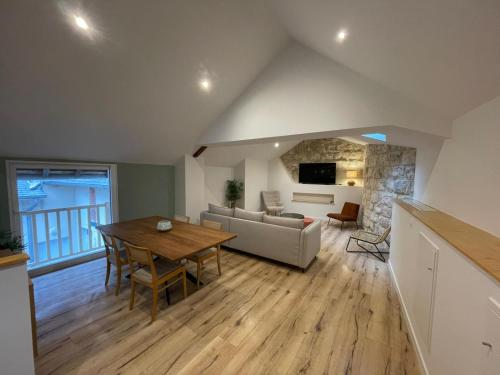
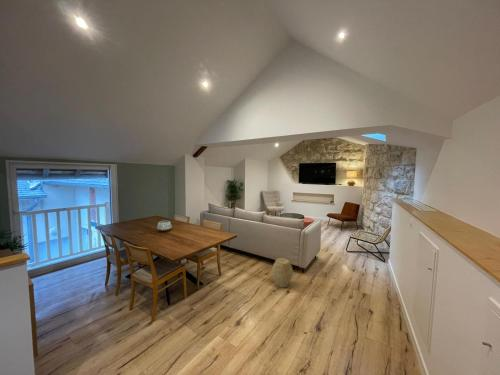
+ woven basket (282, 271)
